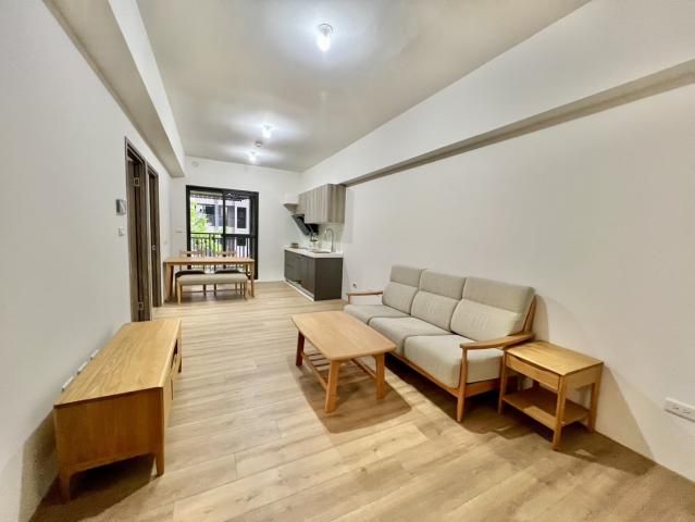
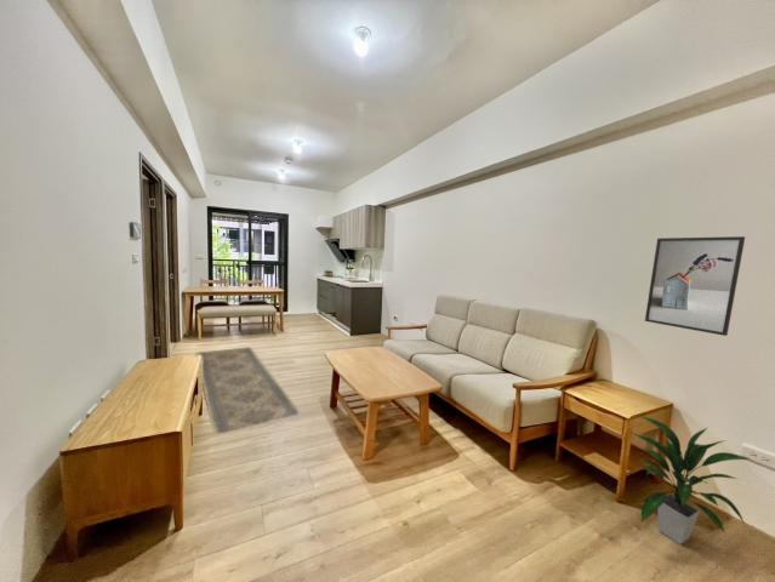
+ rug (239, 381)
+ indoor plant (678, 479)
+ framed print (689, 283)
